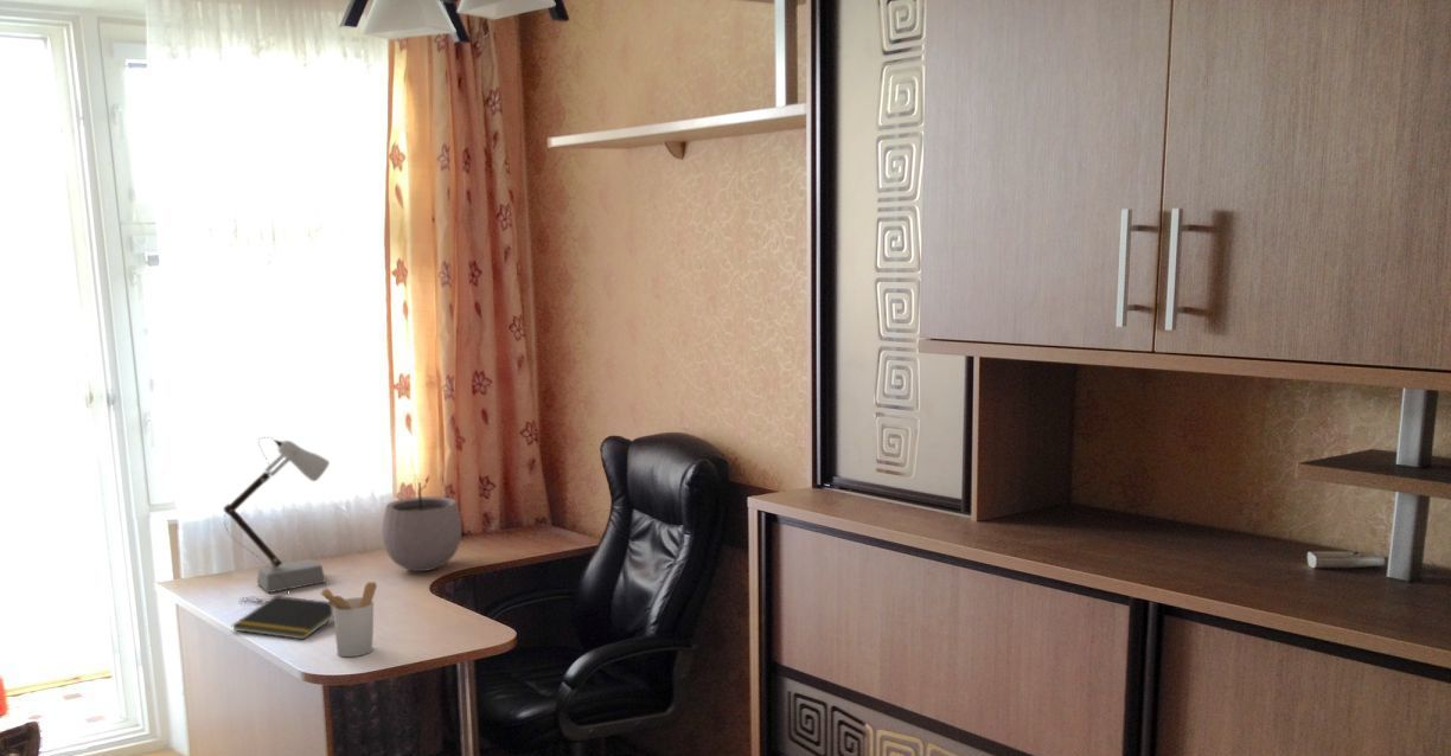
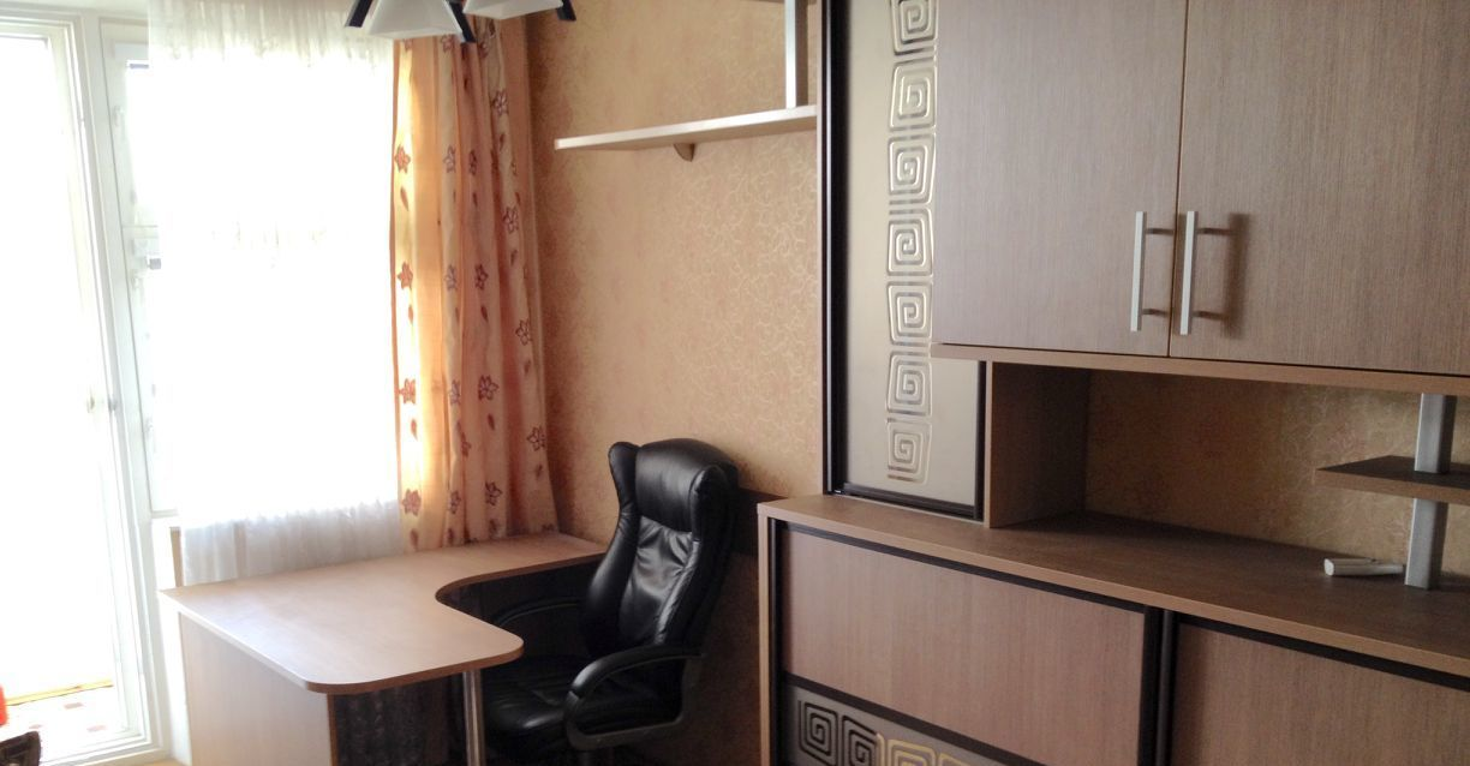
- plant pot (422, 521)
- utensil holder (347, 619)
- desk lamp (251, 528)
- notepad (289, 616)
